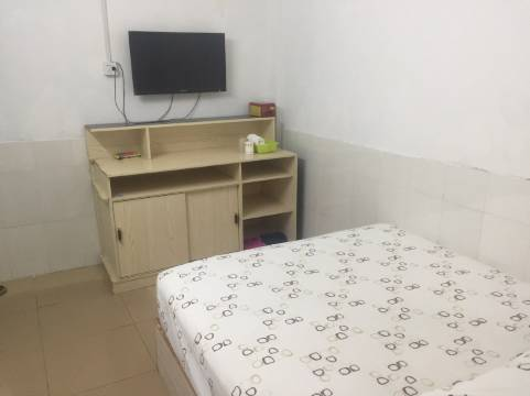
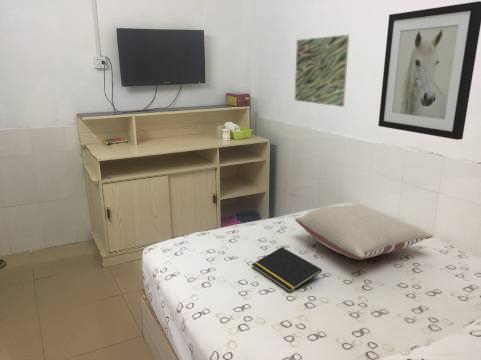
+ notepad (285, 268)
+ pillow (361, 228)
+ wall art (423, 73)
+ wall art (318, 71)
